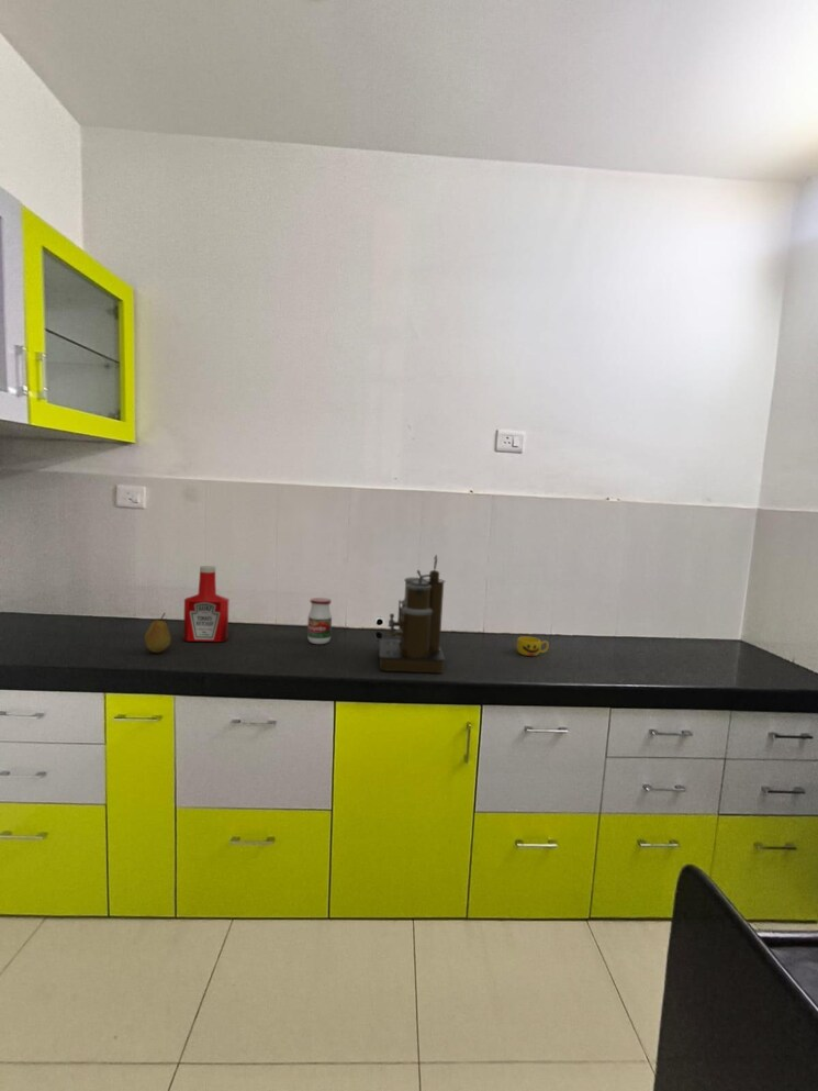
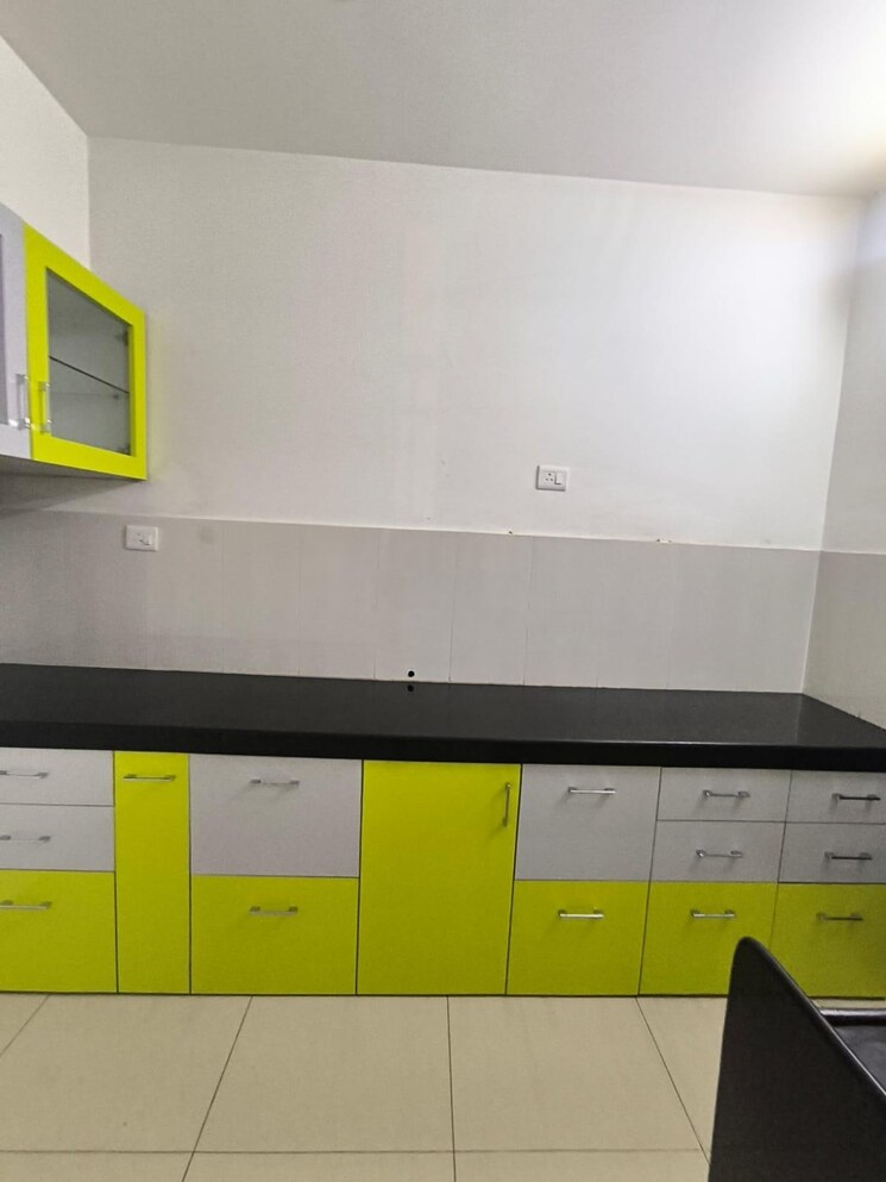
- jar (320, 621)
- cup (533, 646)
- coffee maker (413, 608)
- fruit (157, 633)
- soap bottle (206, 603)
